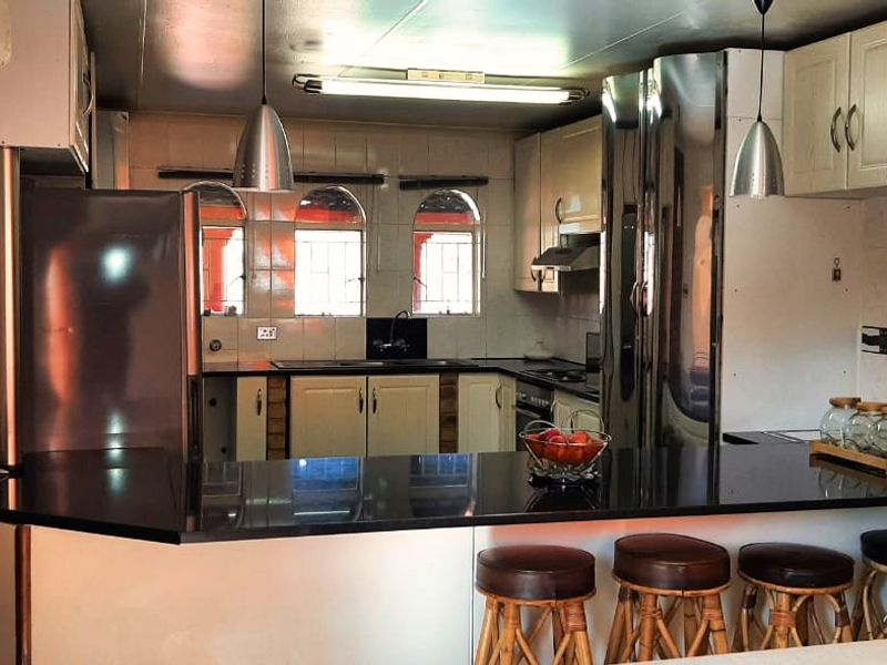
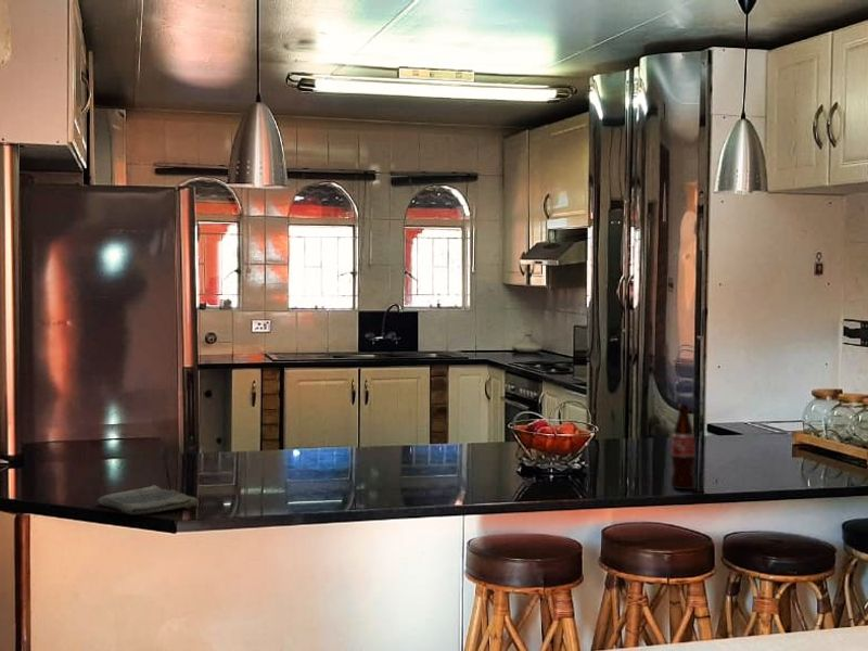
+ dish towel (149, 499)
+ bottle (682, 446)
